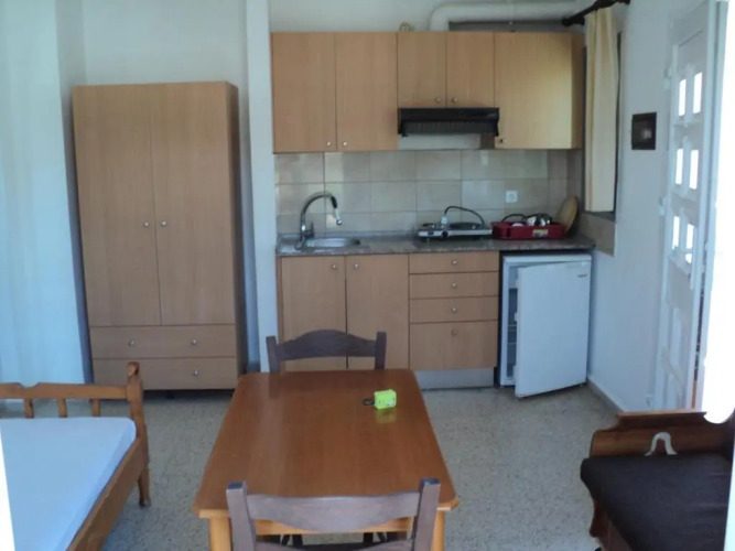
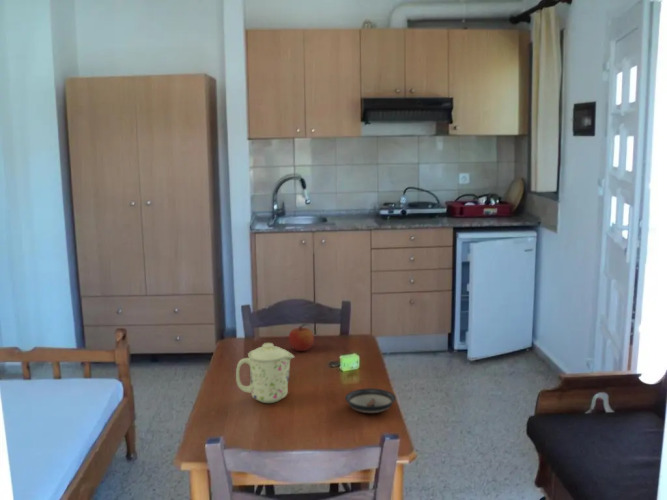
+ saucer (370, 402)
+ fruit (301, 336)
+ mug (265, 372)
